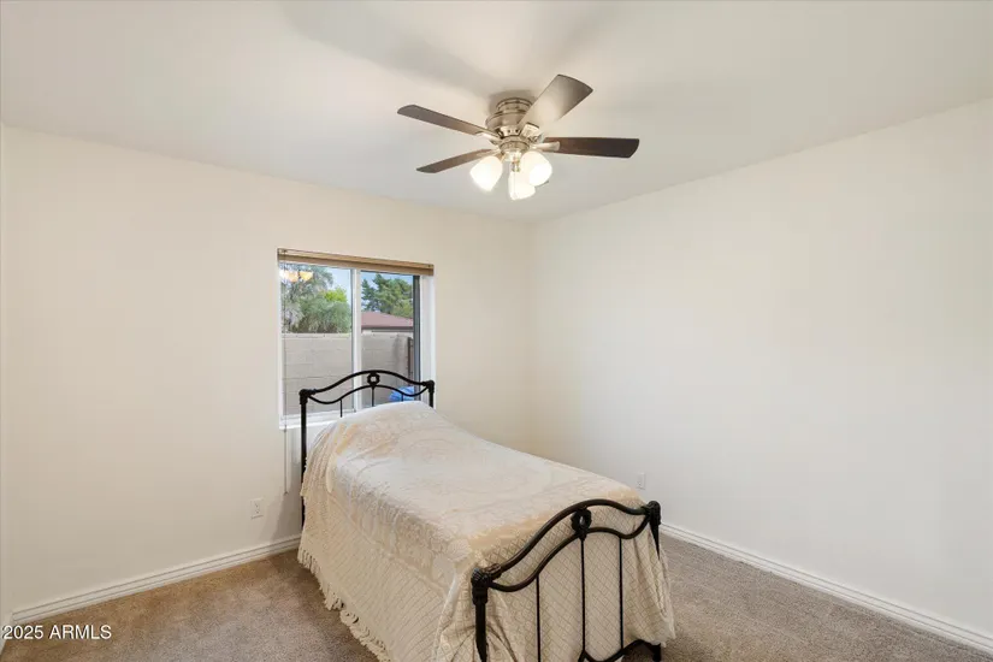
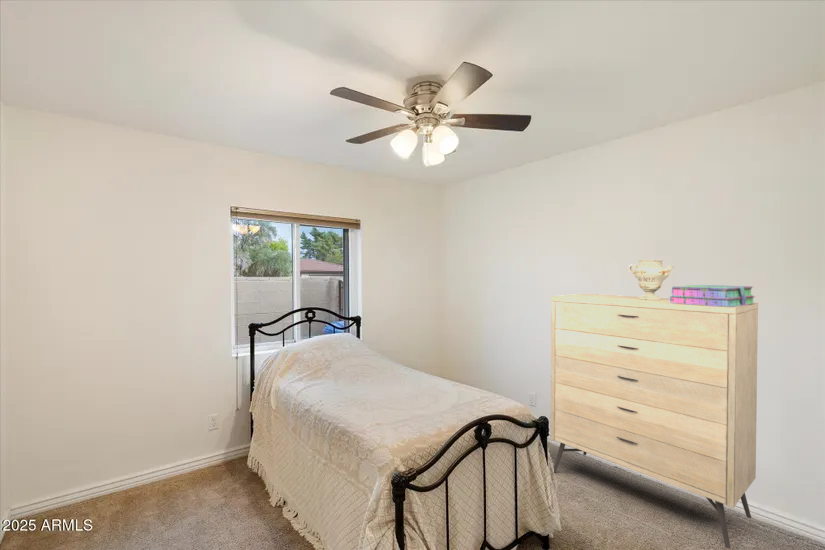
+ dresser (642, 396)
+ decorative vase (650, 279)
+ stack of books (712, 294)
